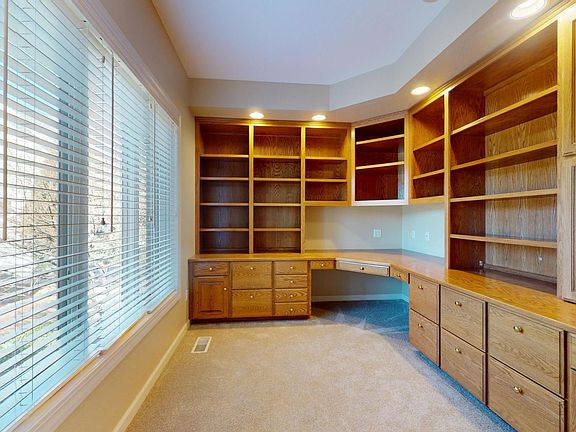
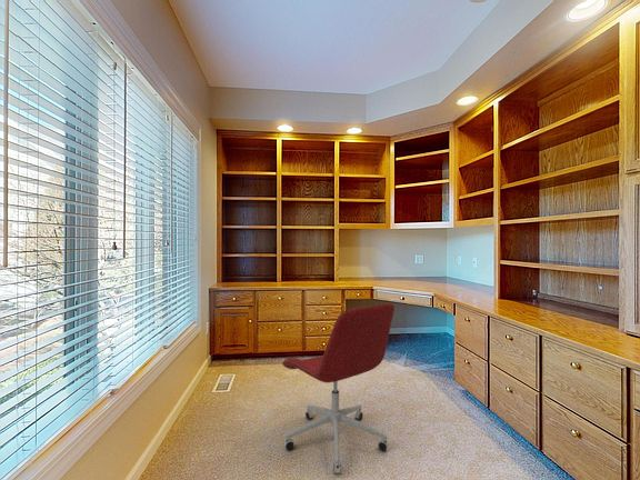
+ office chair (336, 368)
